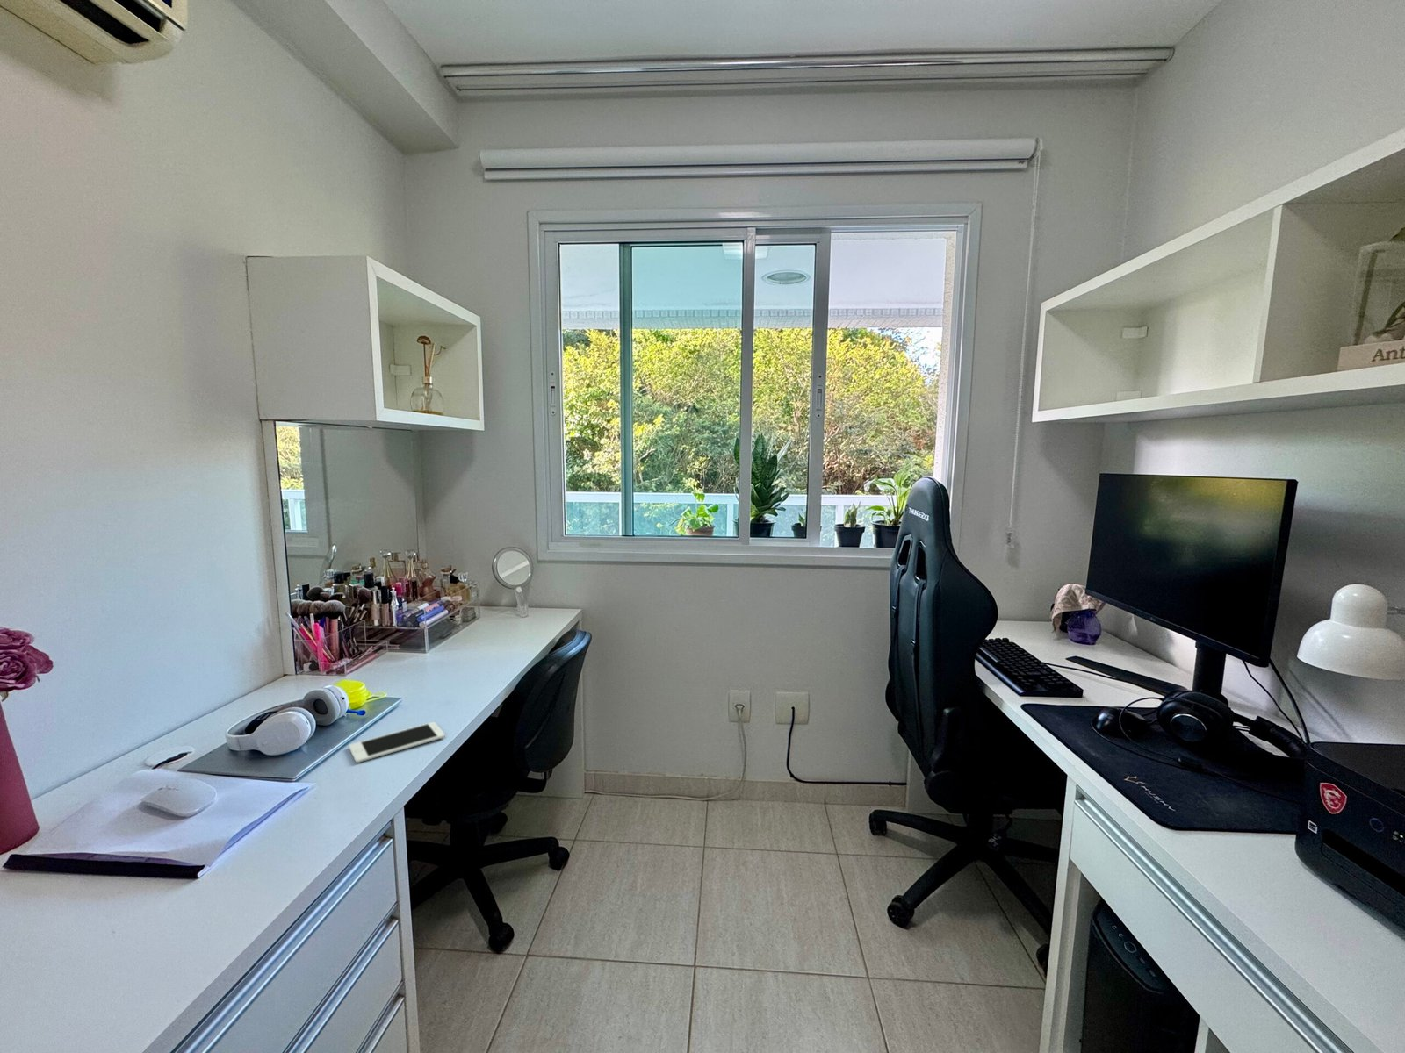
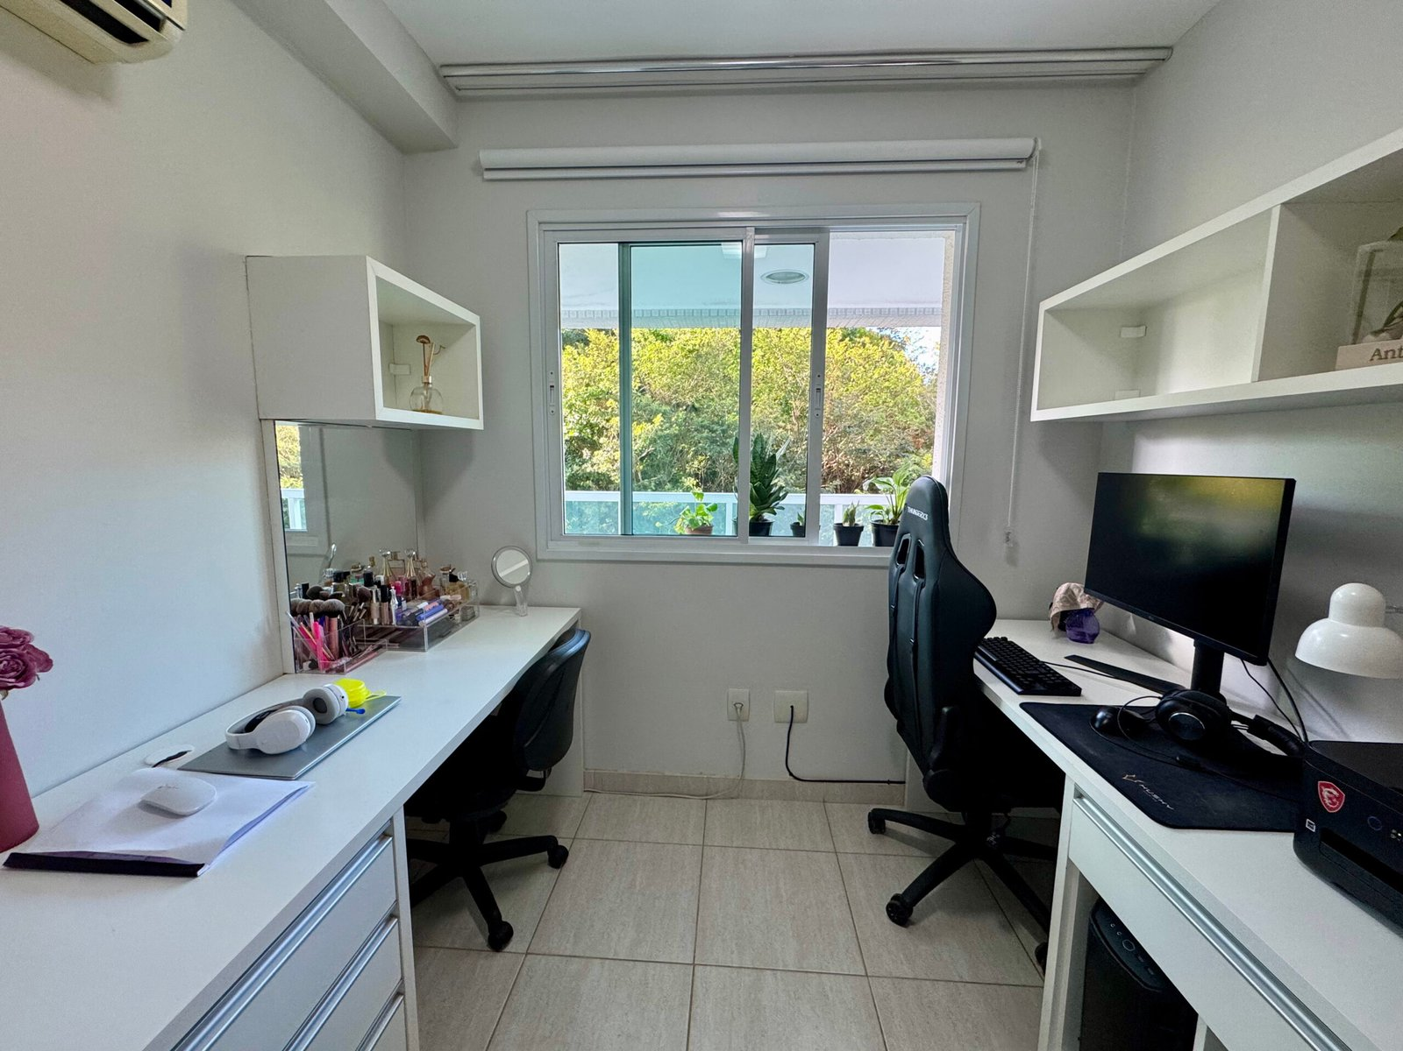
- cell phone (398, 741)
